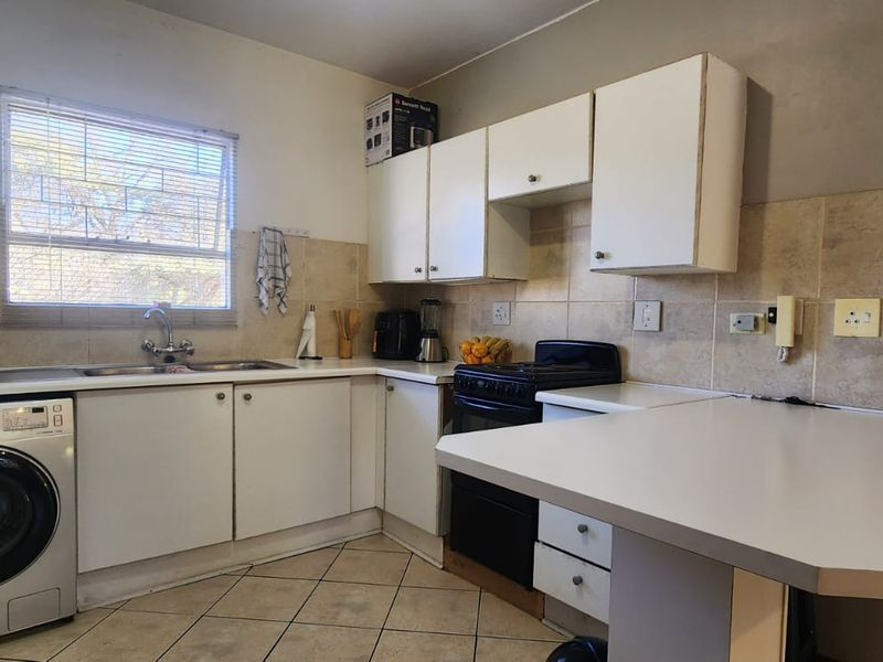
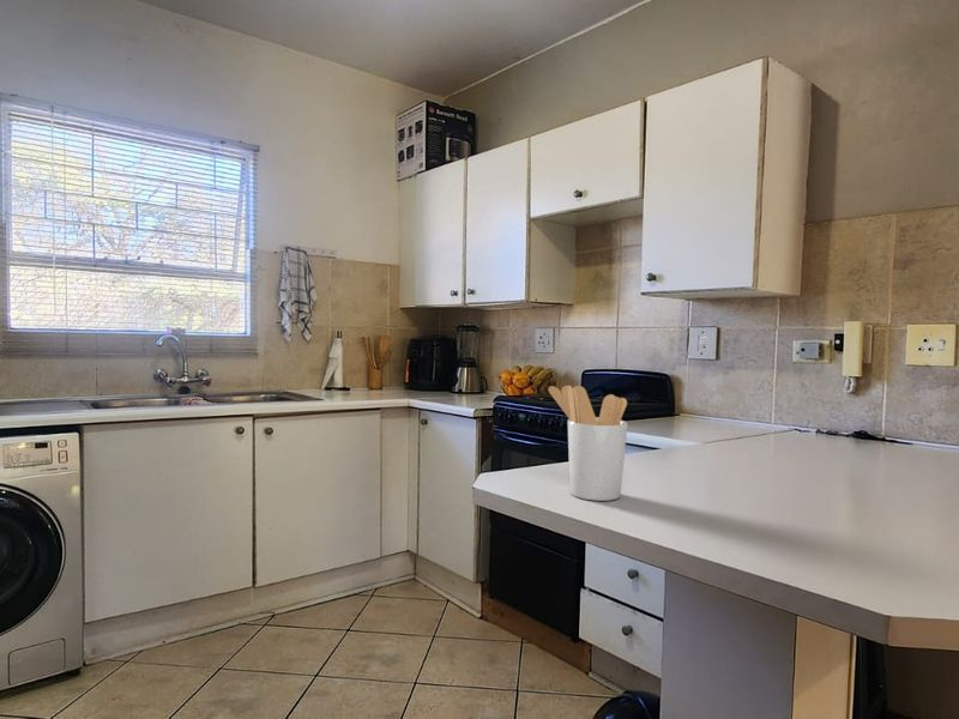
+ utensil holder (586, 436)
